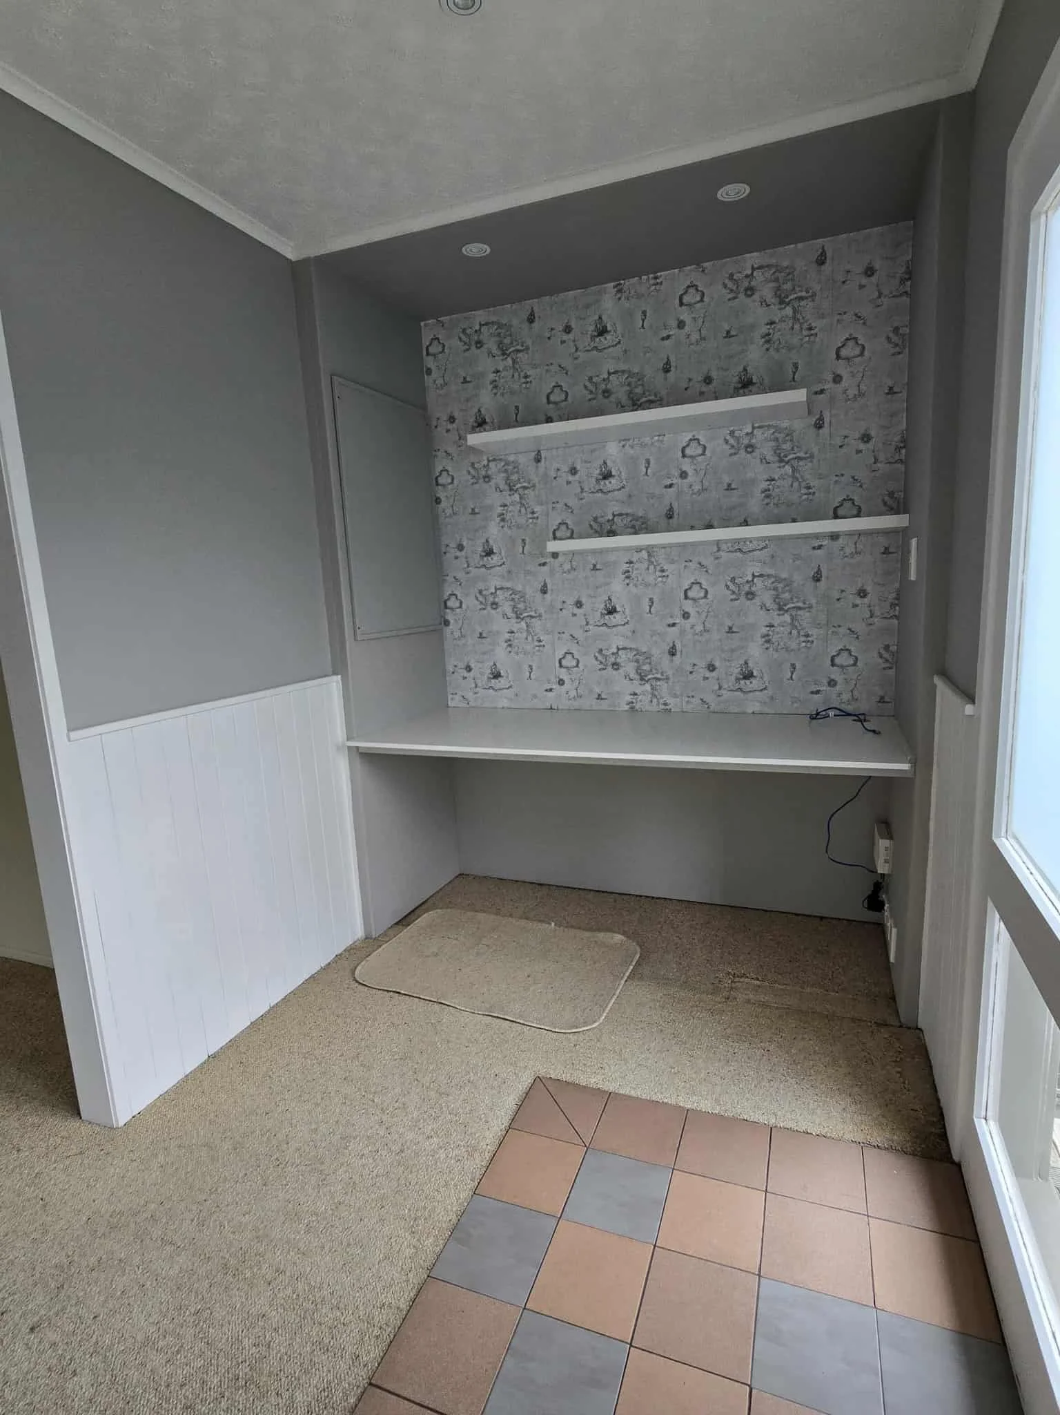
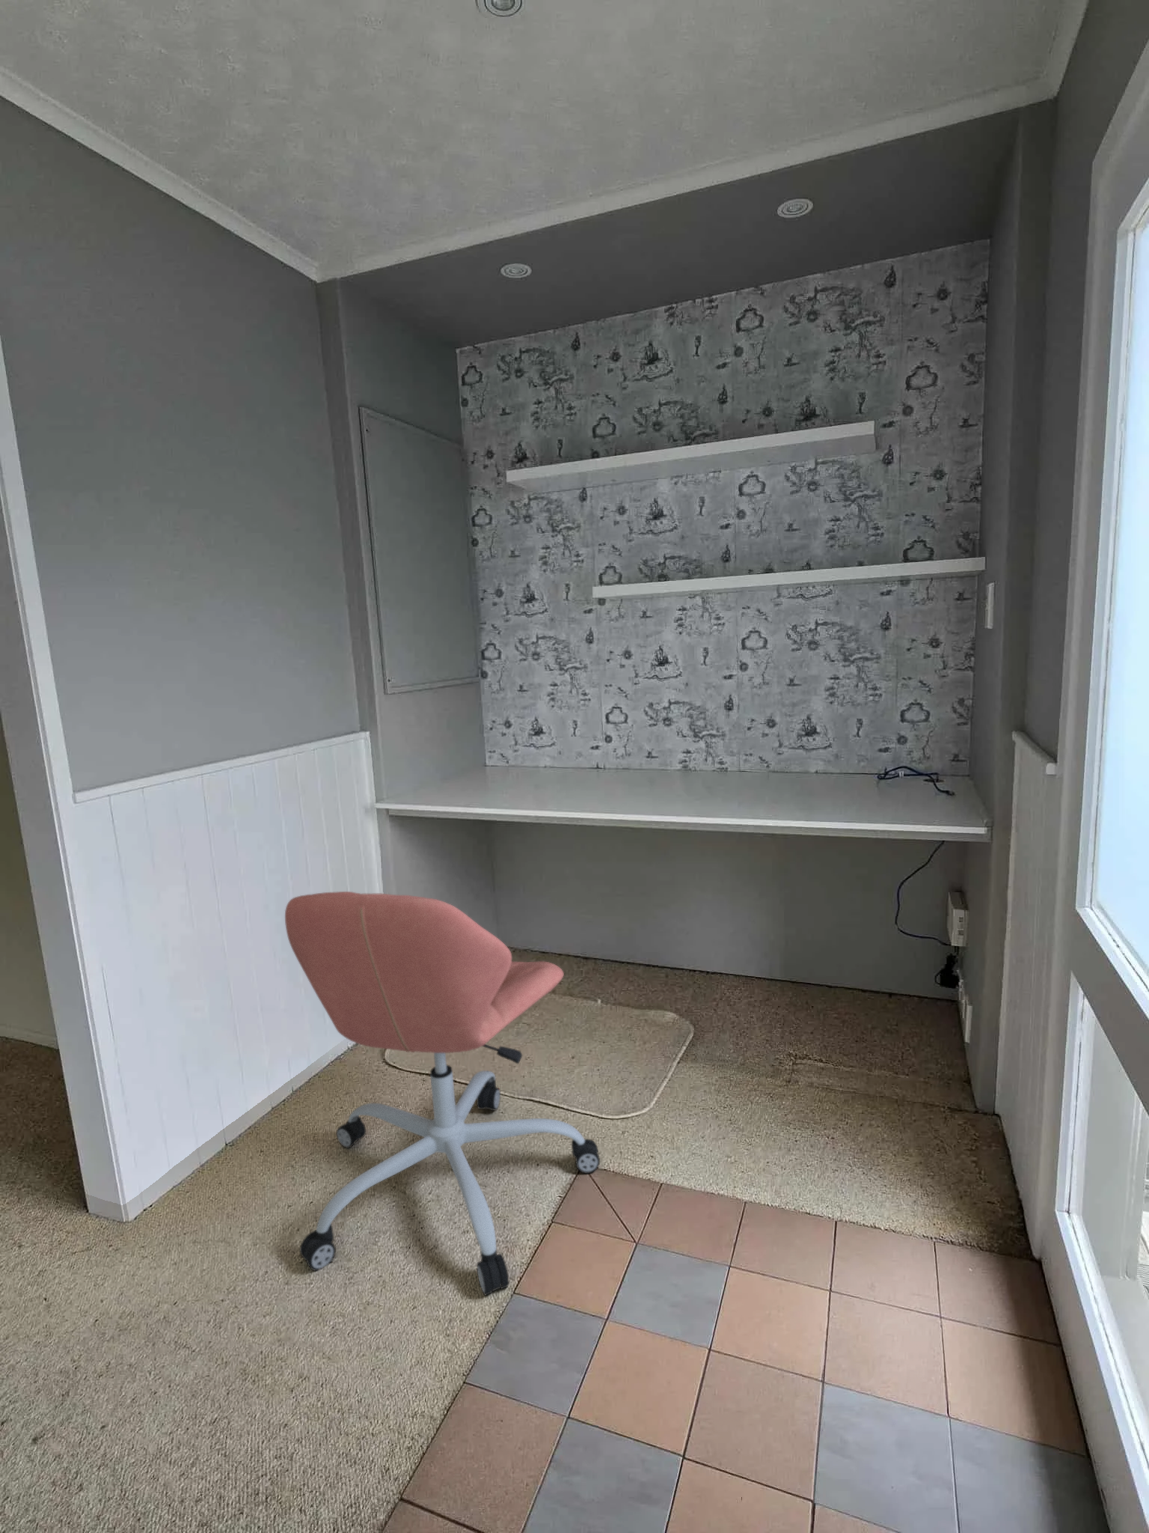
+ office chair (438, 1021)
